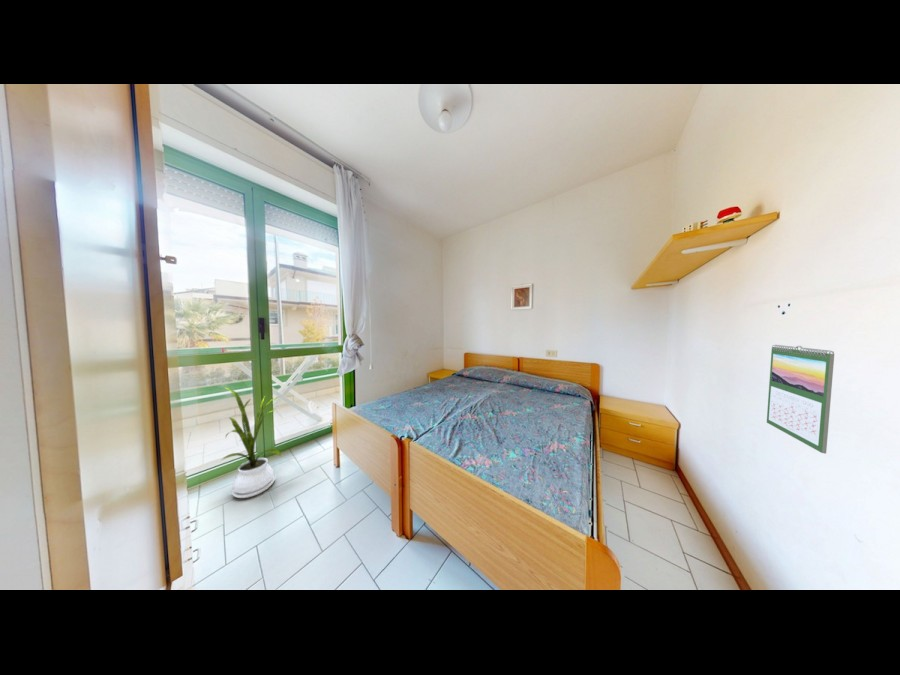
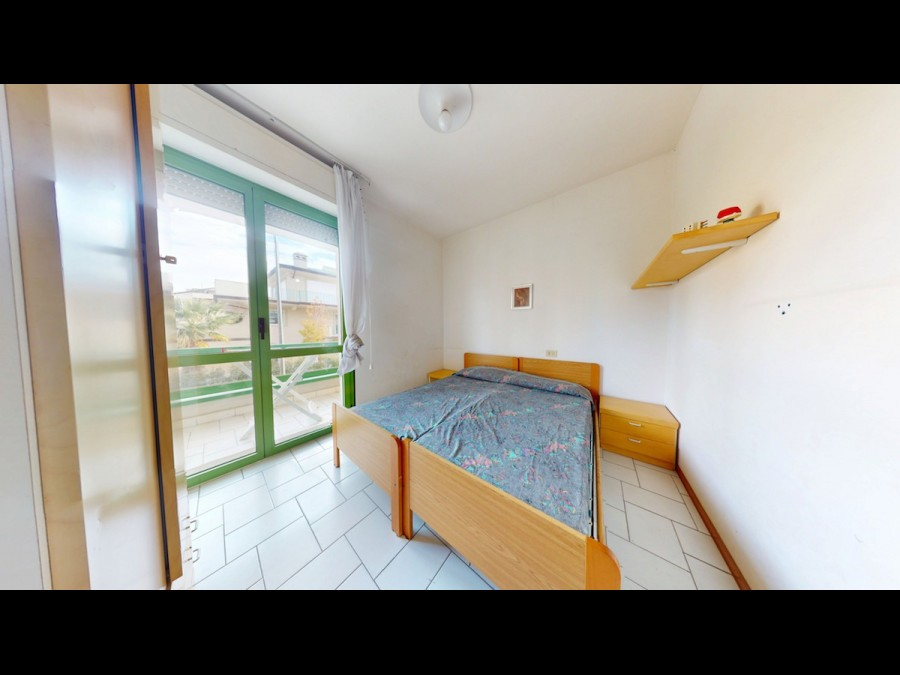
- calendar (795, 391)
- house plant (250, 438)
